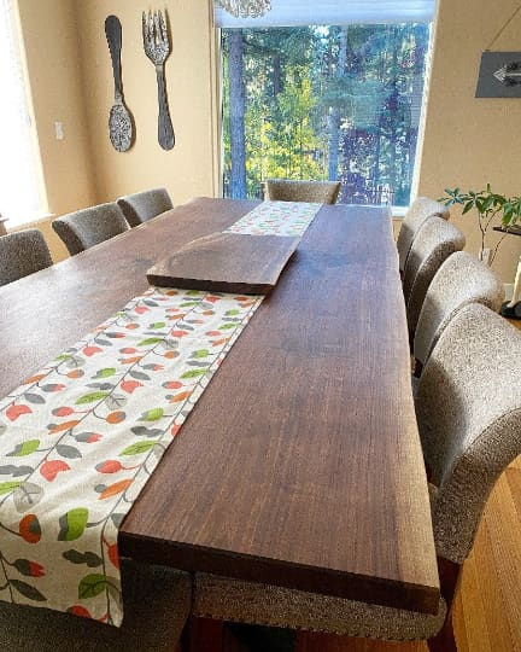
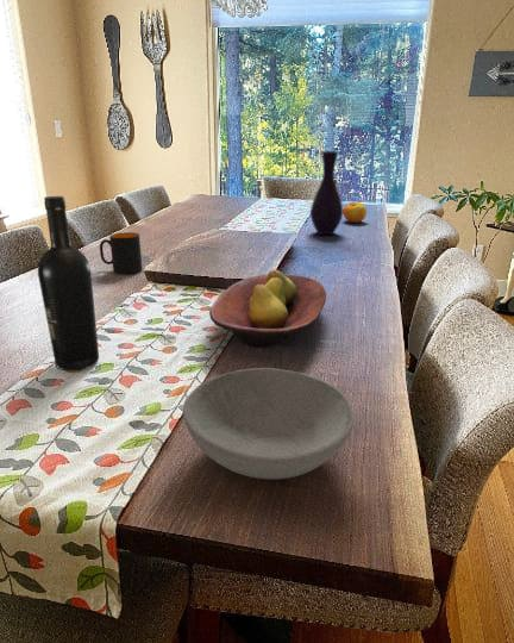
+ fruit bowl (270, 300)
+ mug (119, 252)
+ apple (355, 212)
+ bowl (268, 430)
+ wine bottle (67, 285)
+ vase (327, 193)
